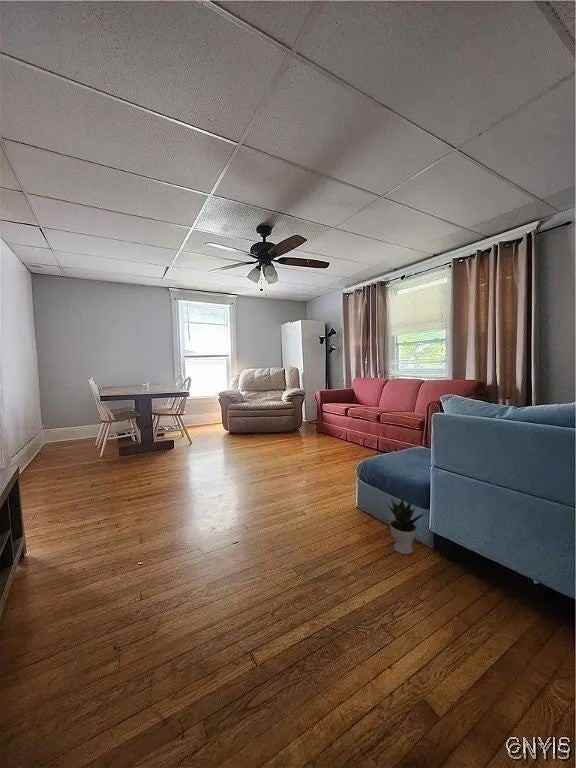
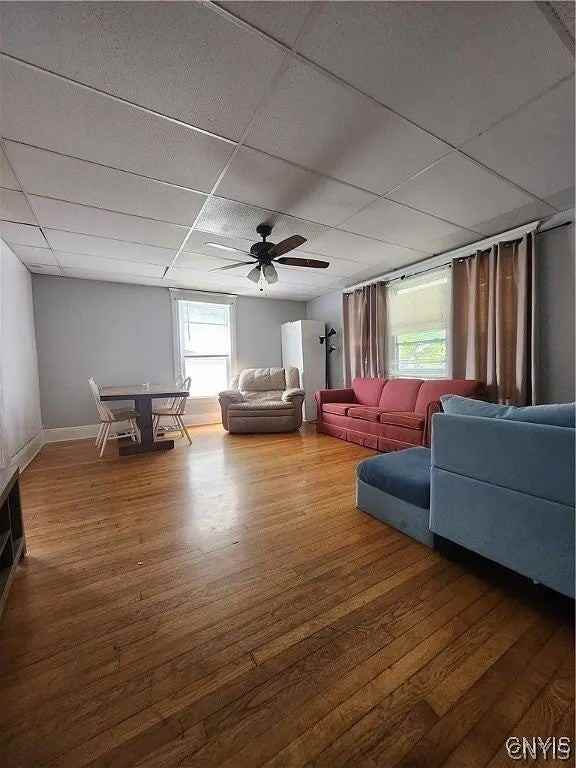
- potted plant (400, 522)
